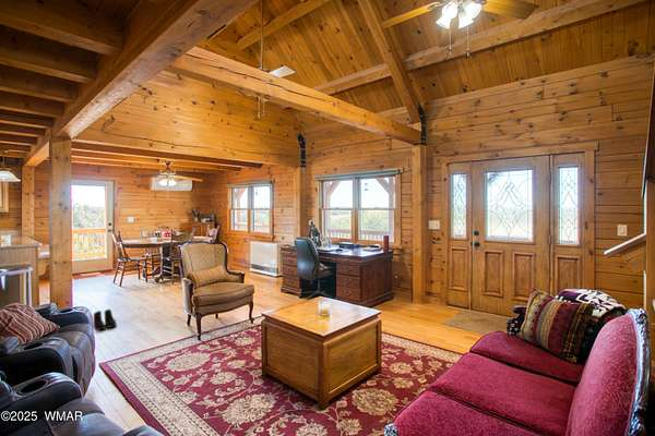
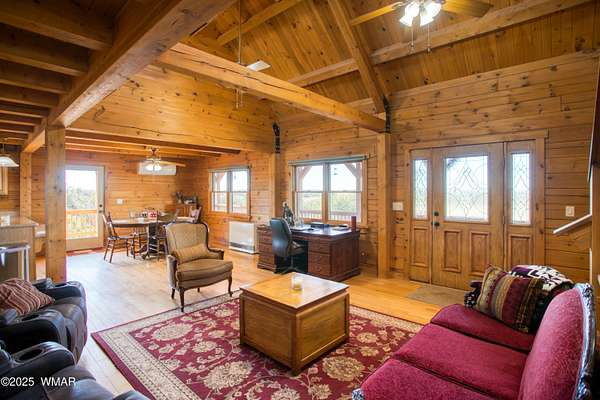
- boots (105, 318)
